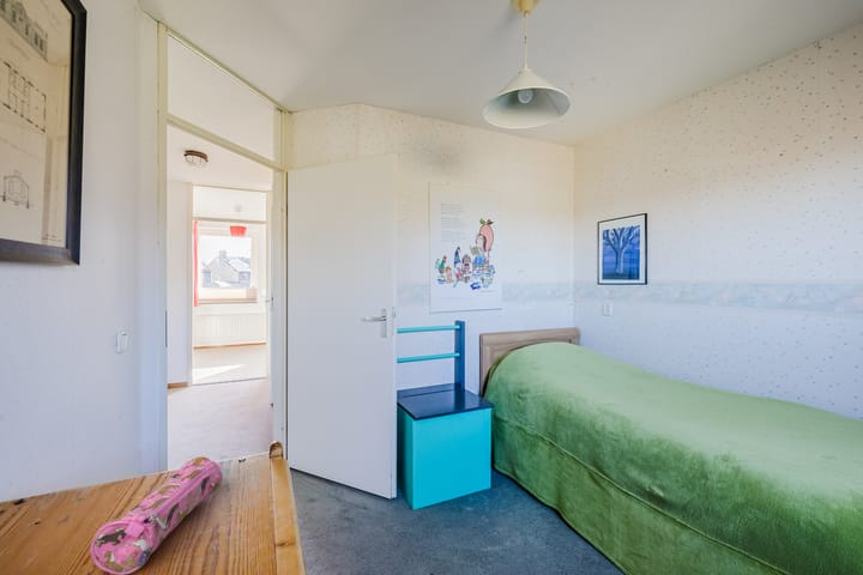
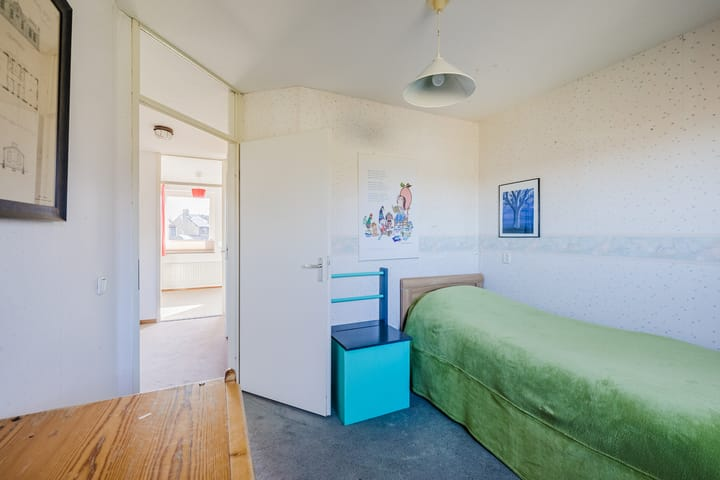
- pencil case (167, 506)
